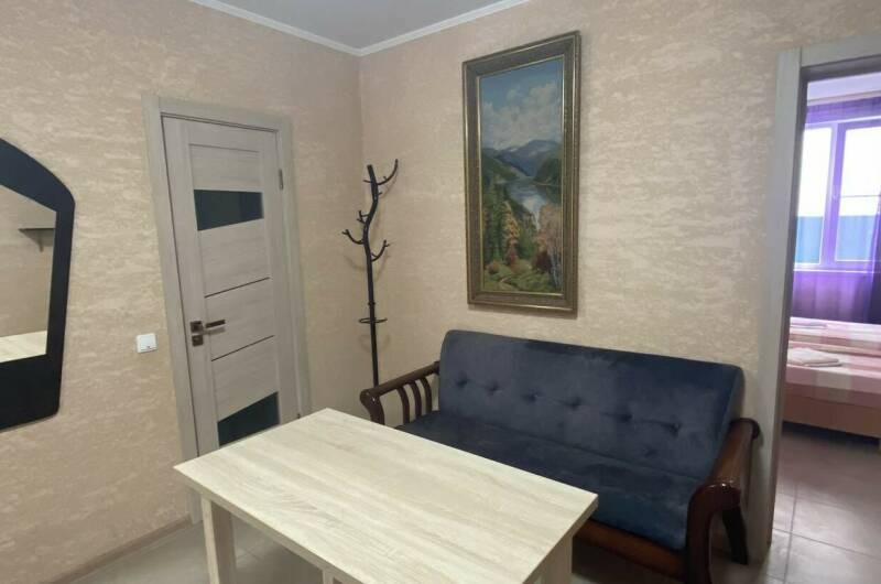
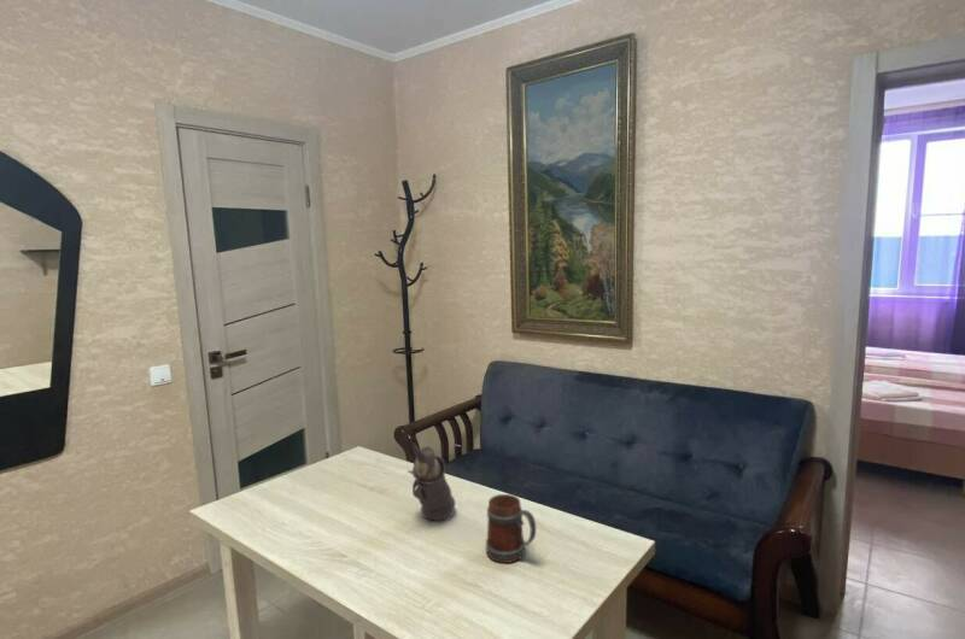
+ teapot (432, 471)
+ mug (511, 529)
